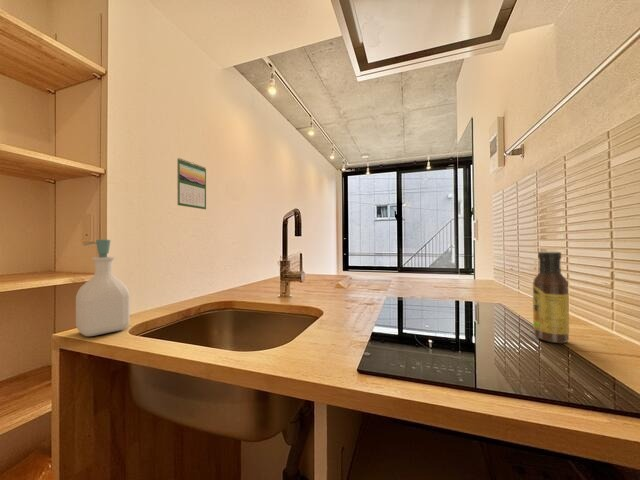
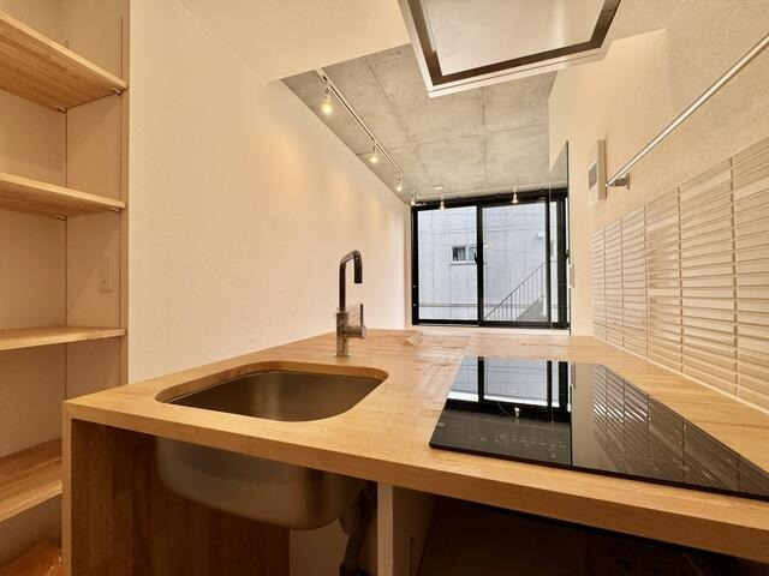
- calendar (192, 184)
- soap bottle (103, 284)
- sauce bottle (550, 295)
